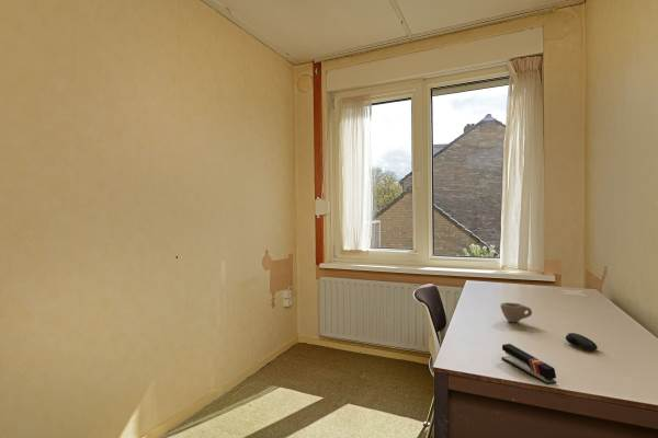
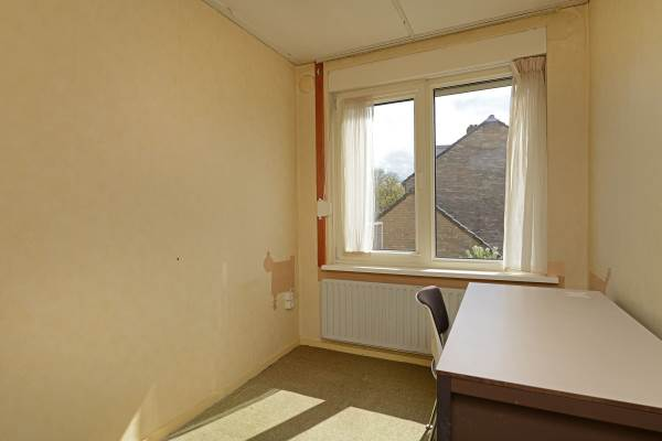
- stapler (526, 361)
- cup (515, 312)
- computer mouse (580, 341)
